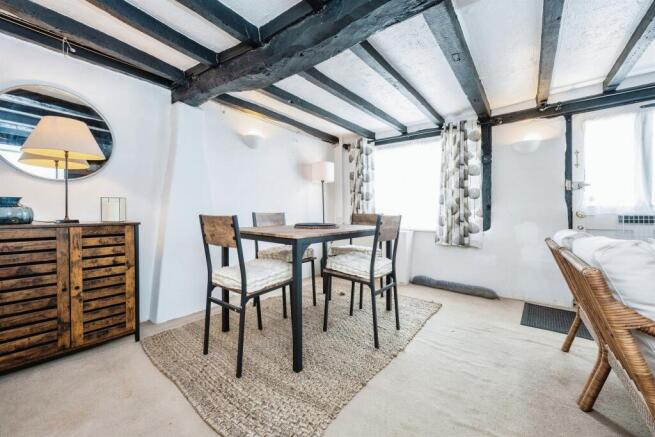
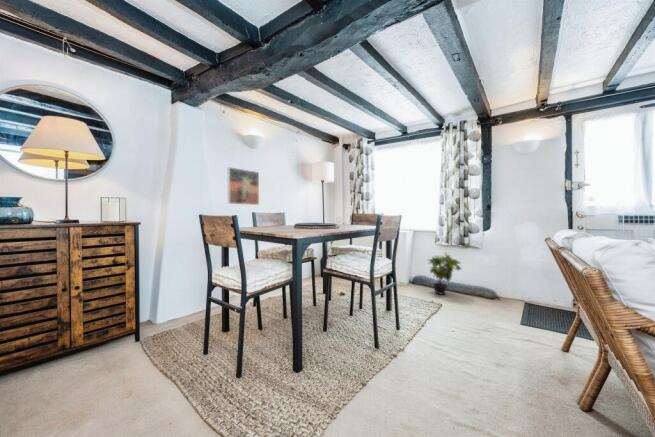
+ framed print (244, 187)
+ potted plant (443, 273)
